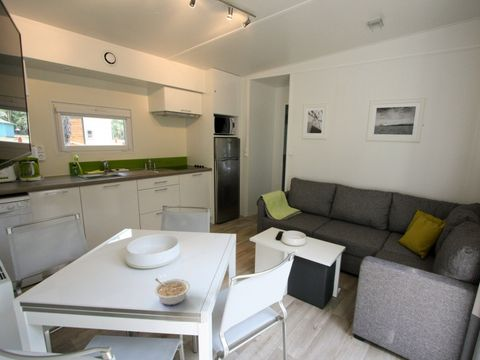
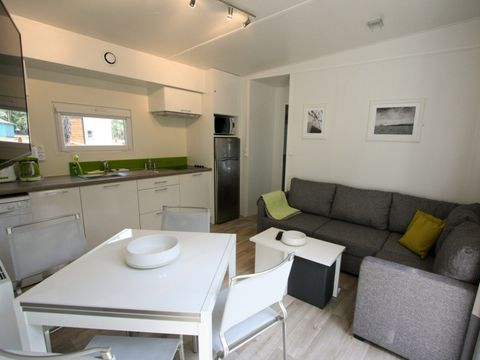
- legume (171, 292)
